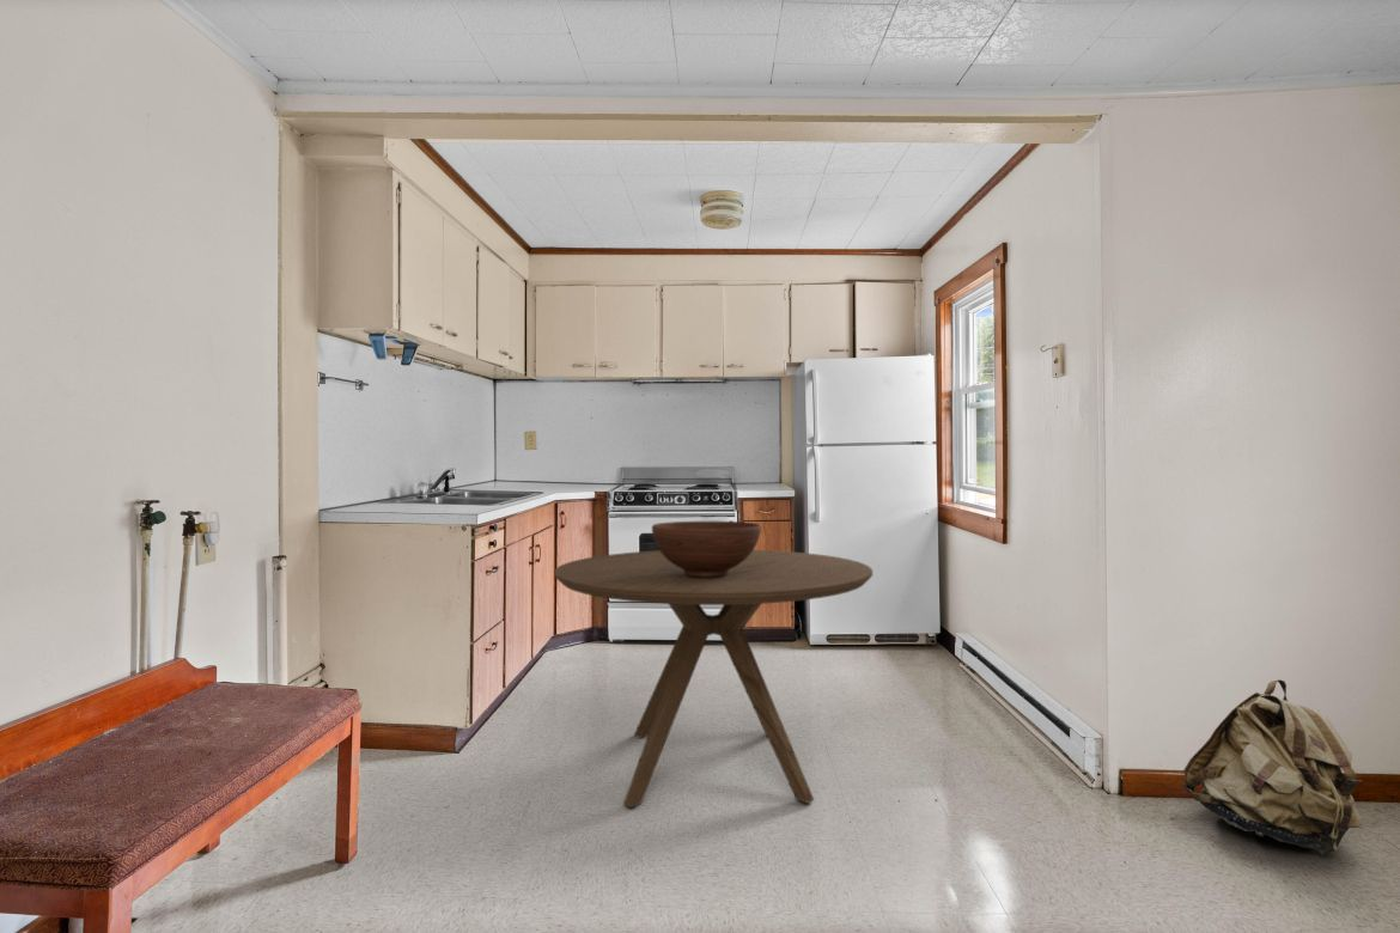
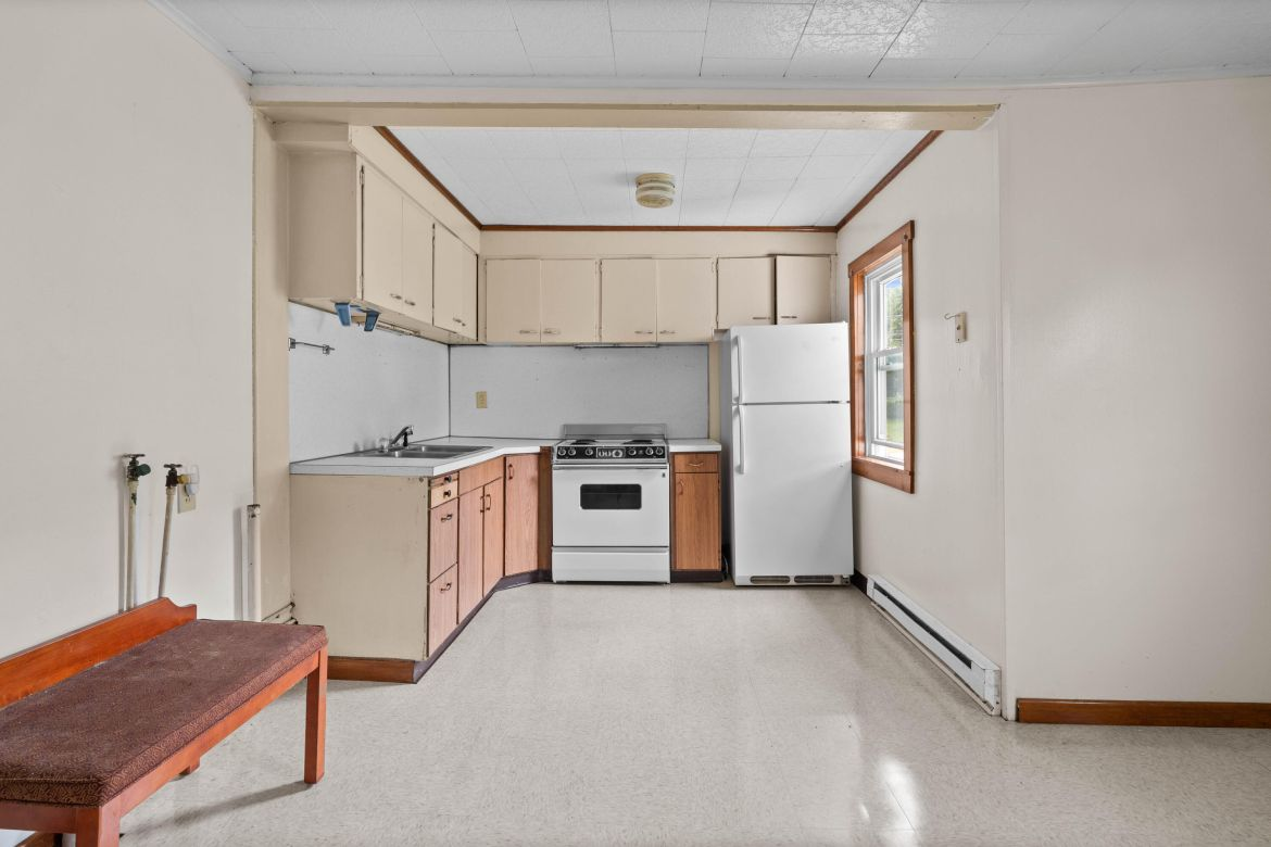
- backpack (1262, 758)
- dining table (699, 657)
- fruit bowl (706, 549)
